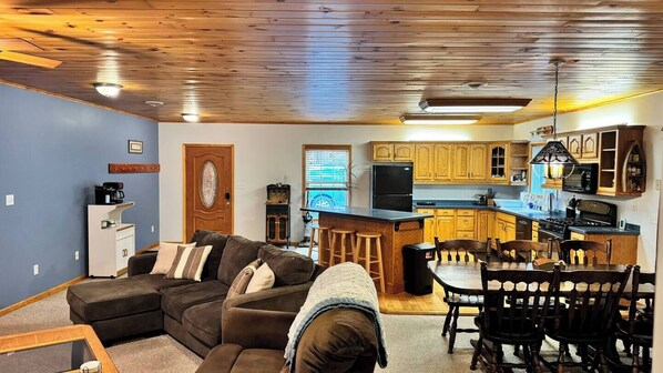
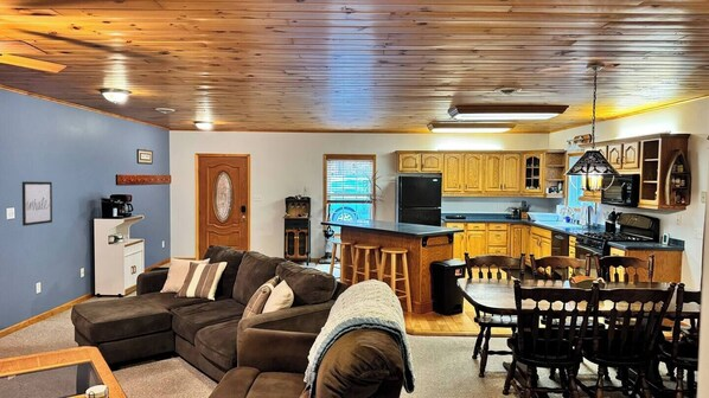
+ wall art (37, 203)
